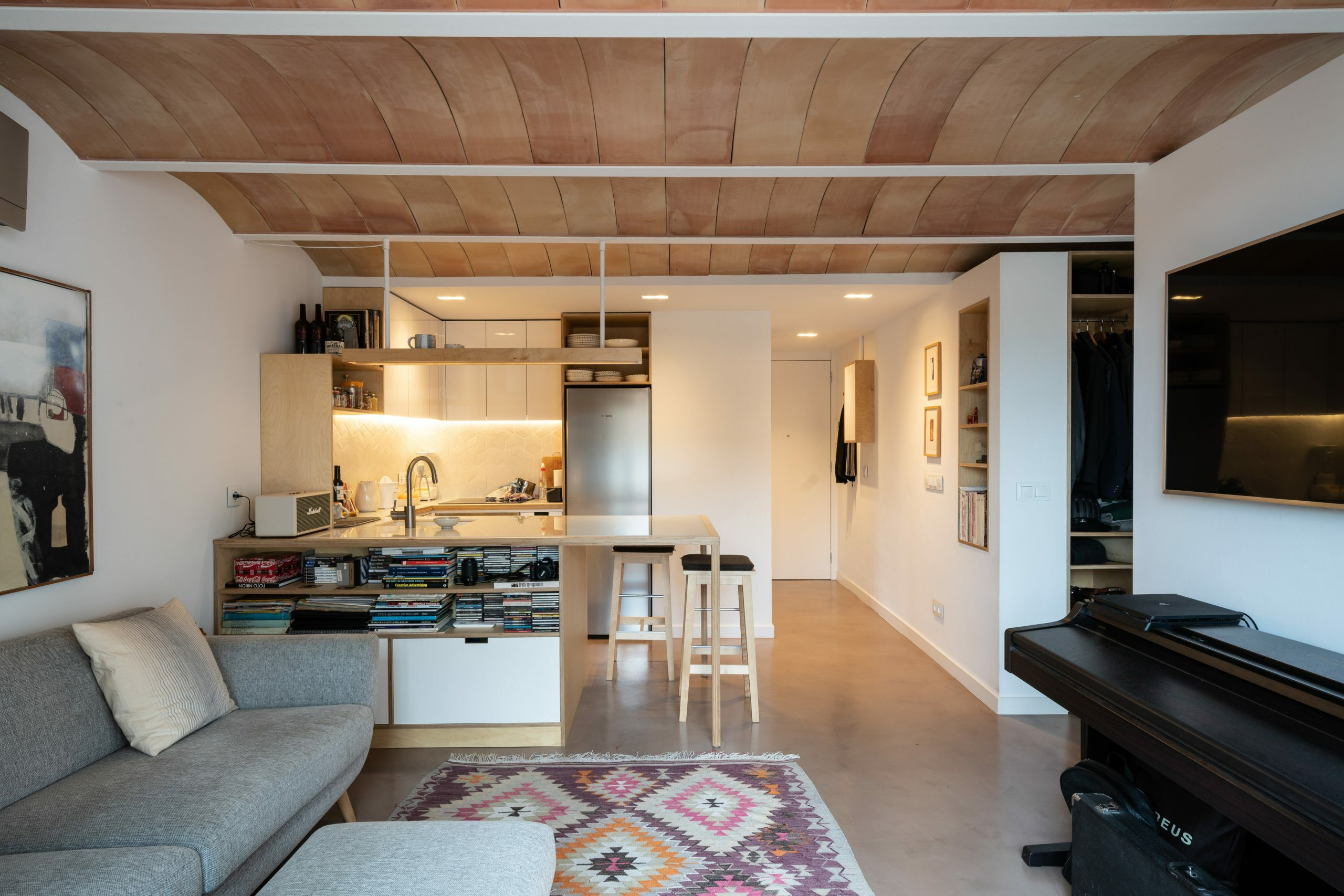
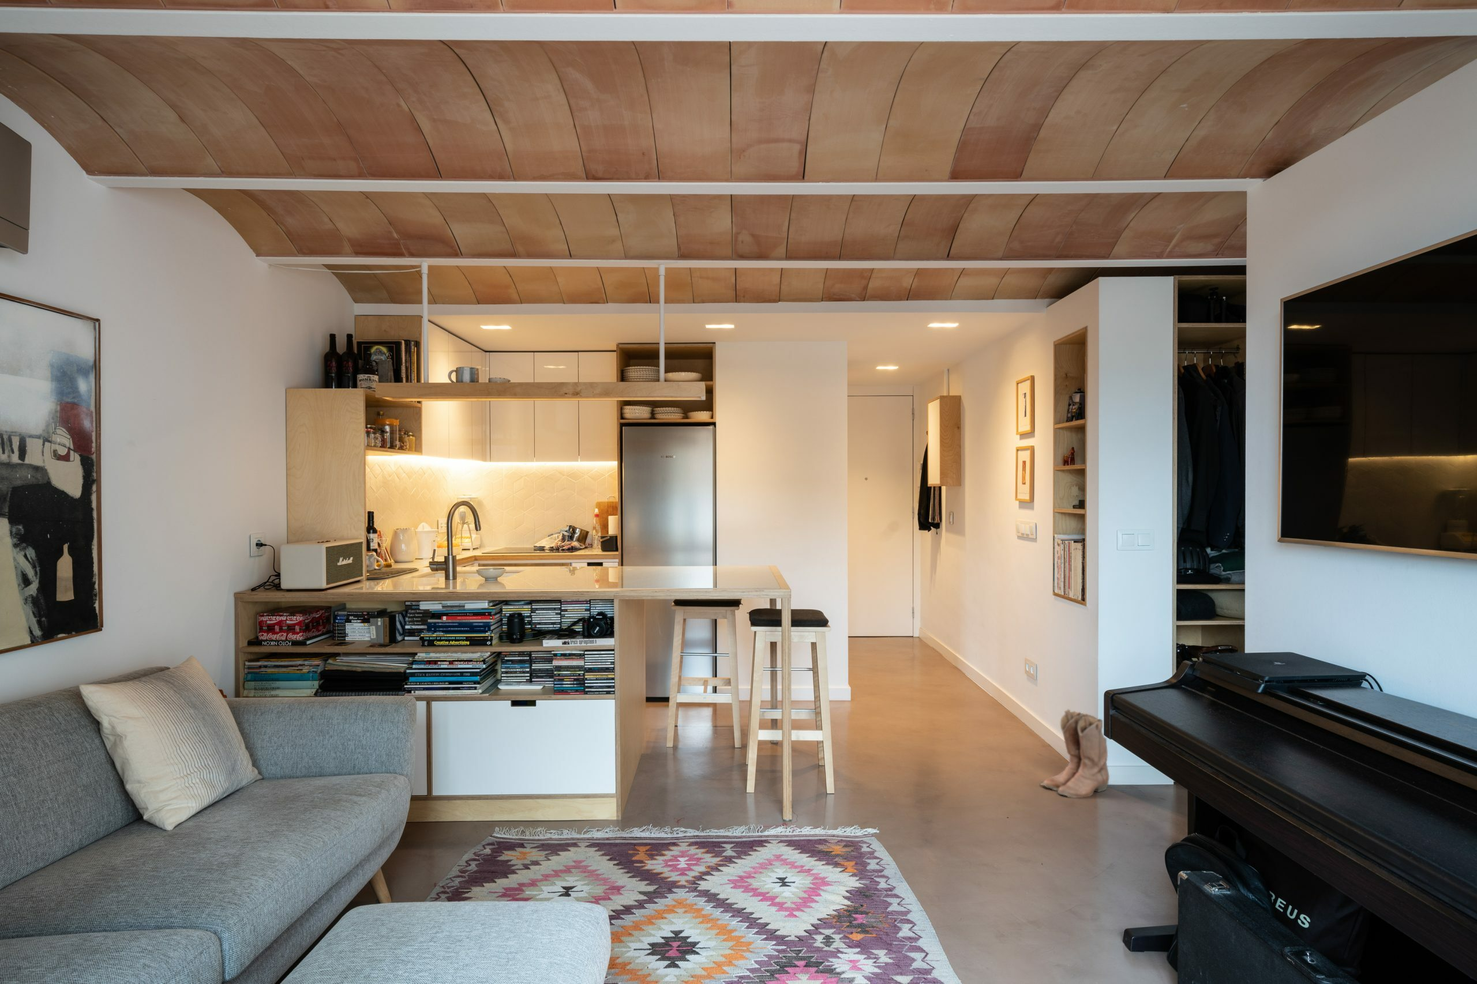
+ boots (1075, 751)
